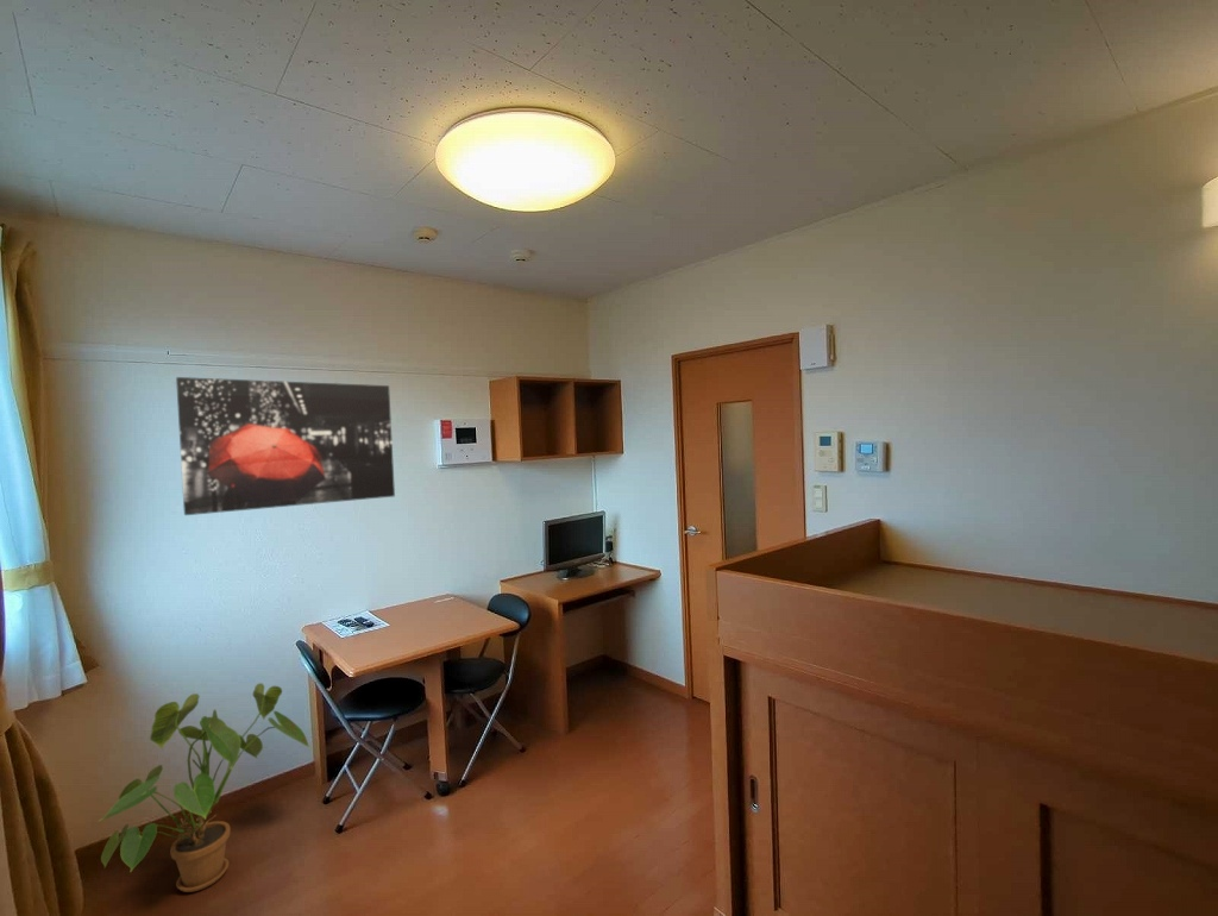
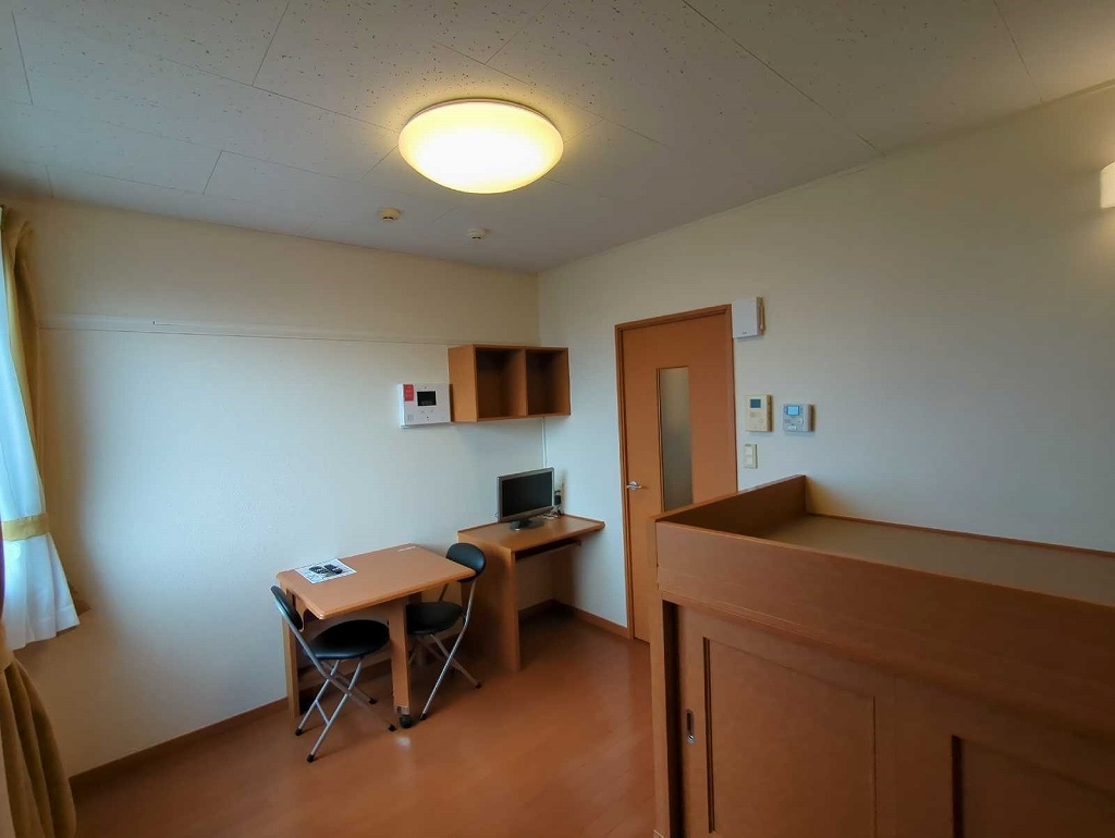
- house plant (212, 780)
- wall art (296, 443)
